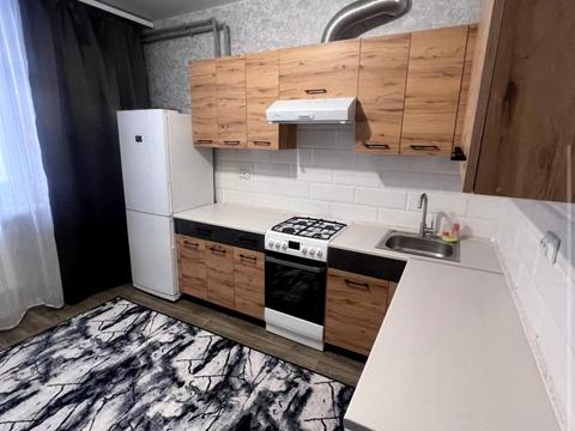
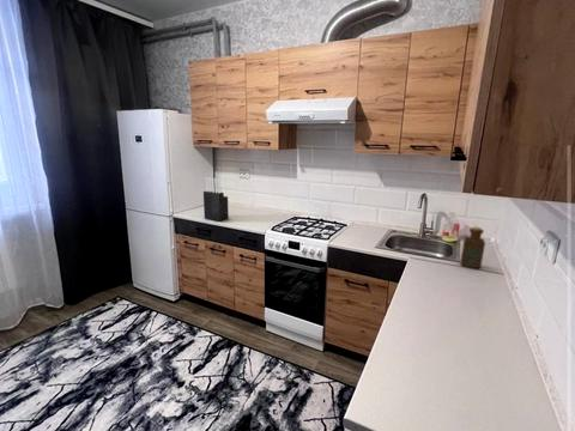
+ knife block (216, 198)
+ bottle (473, 247)
